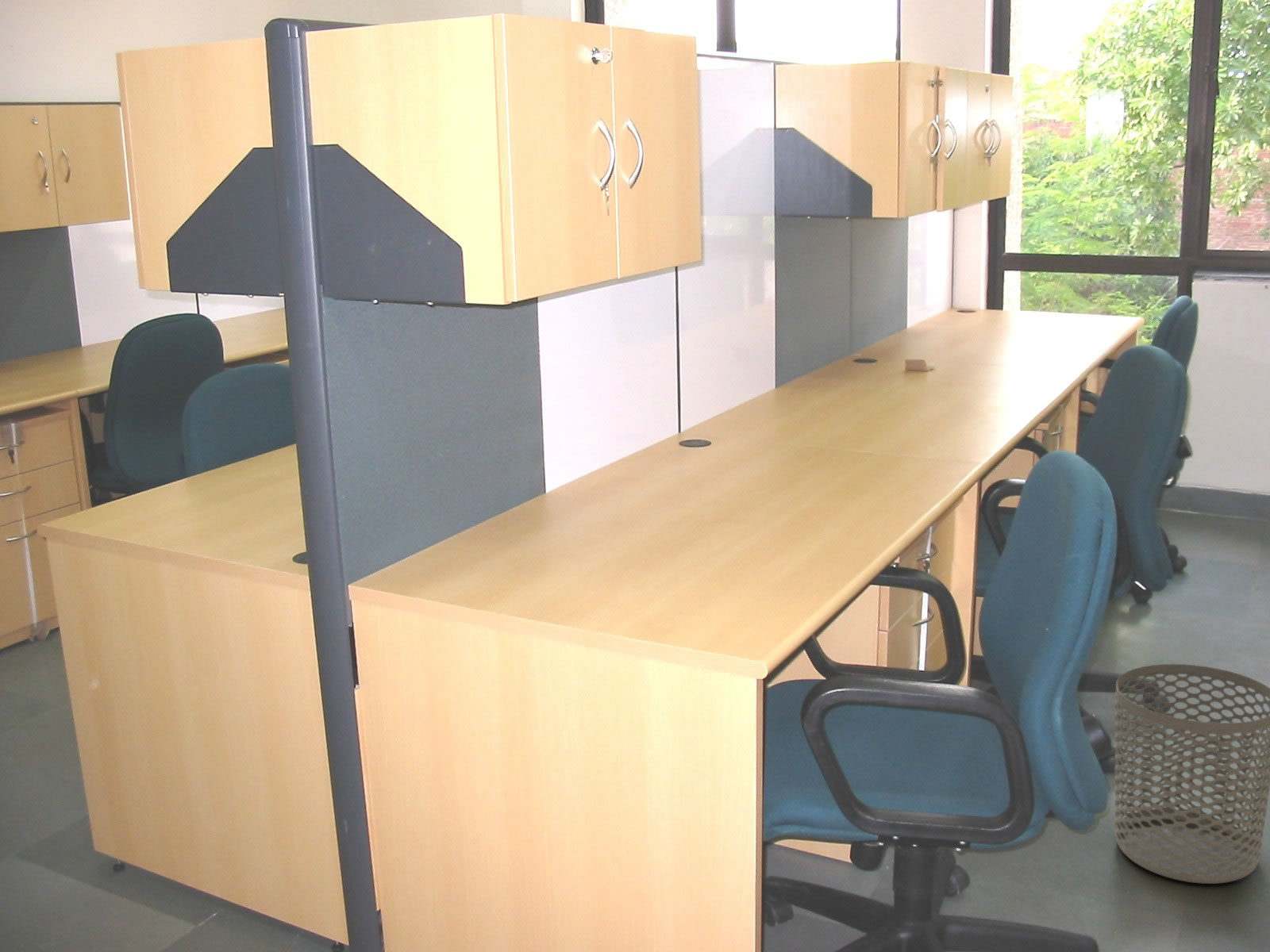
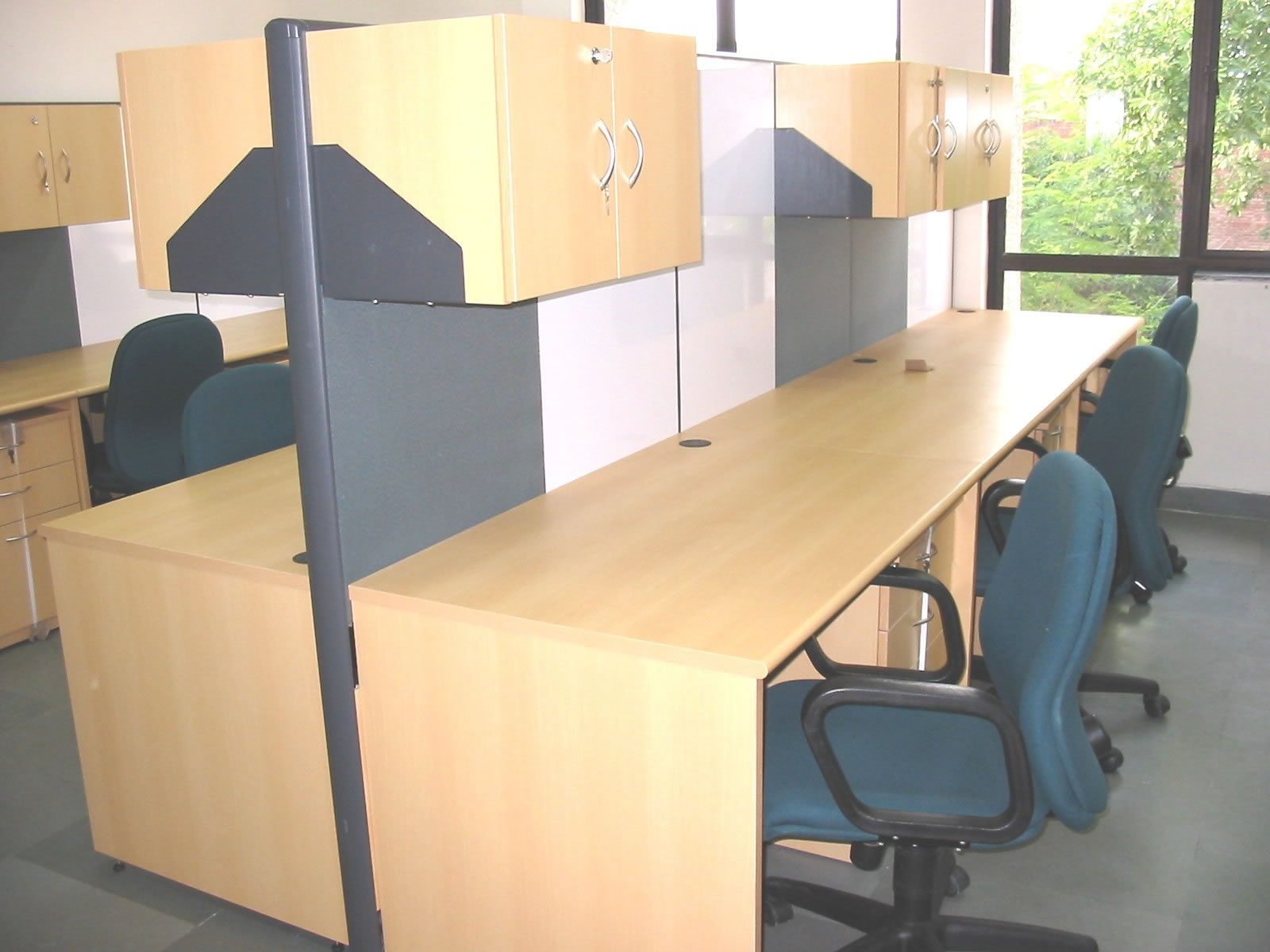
- waste bin (1191, 772)
